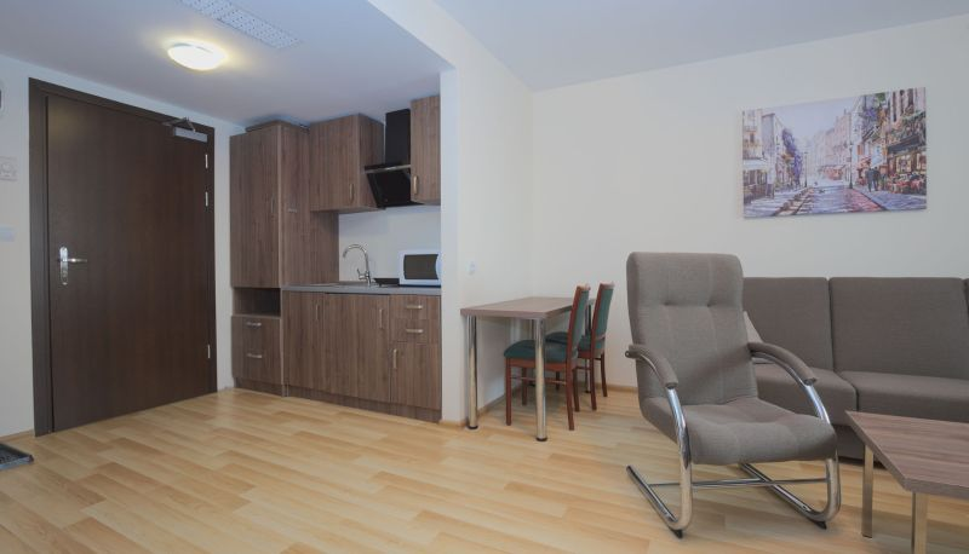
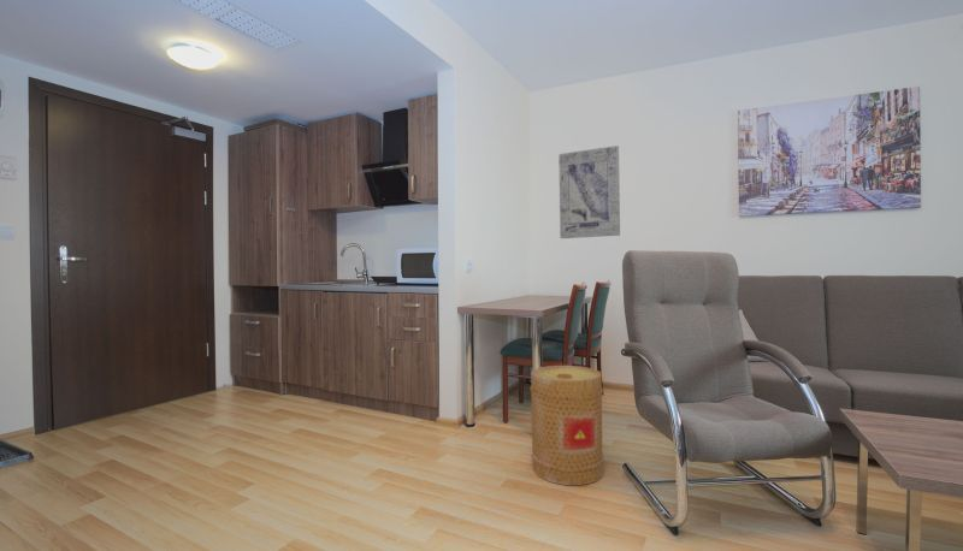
+ basket (566, 420)
+ wall art (589, 194)
